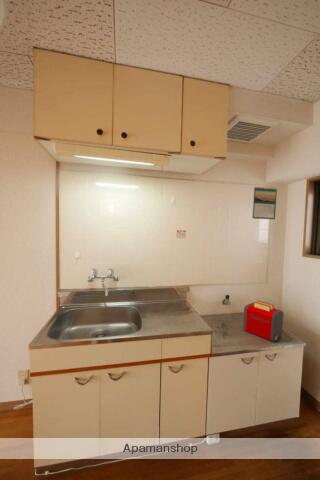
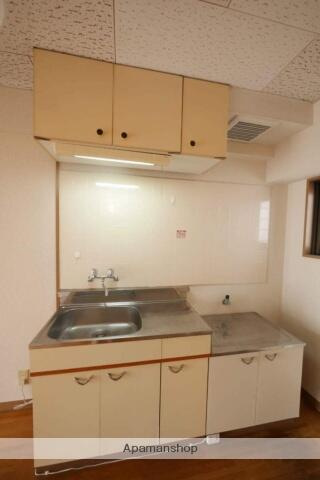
- toaster (262, 318)
- calendar (264, 202)
